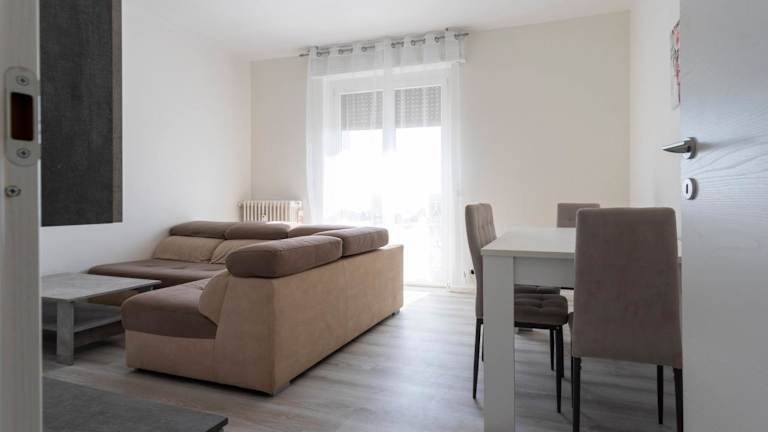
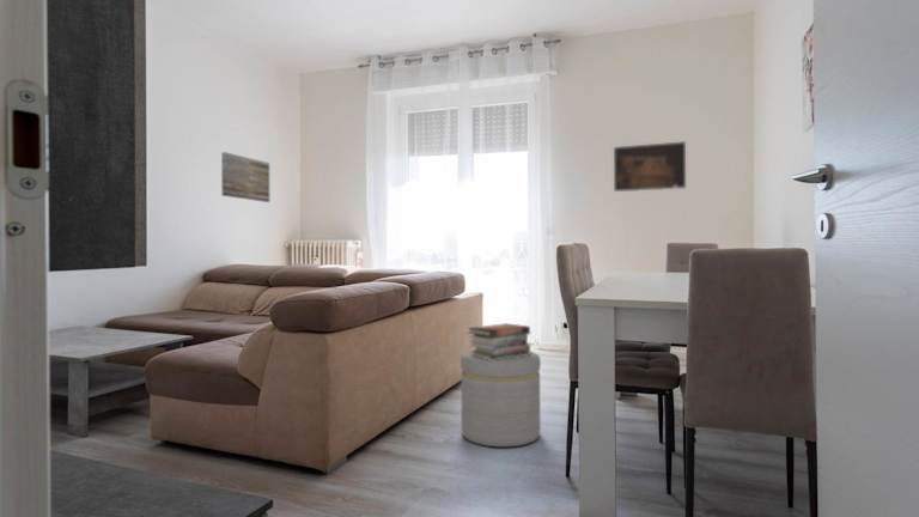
+ wall art (247, 178)
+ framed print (649, 166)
+ ottoman (500, 394)
+ book stack (499, 340)
